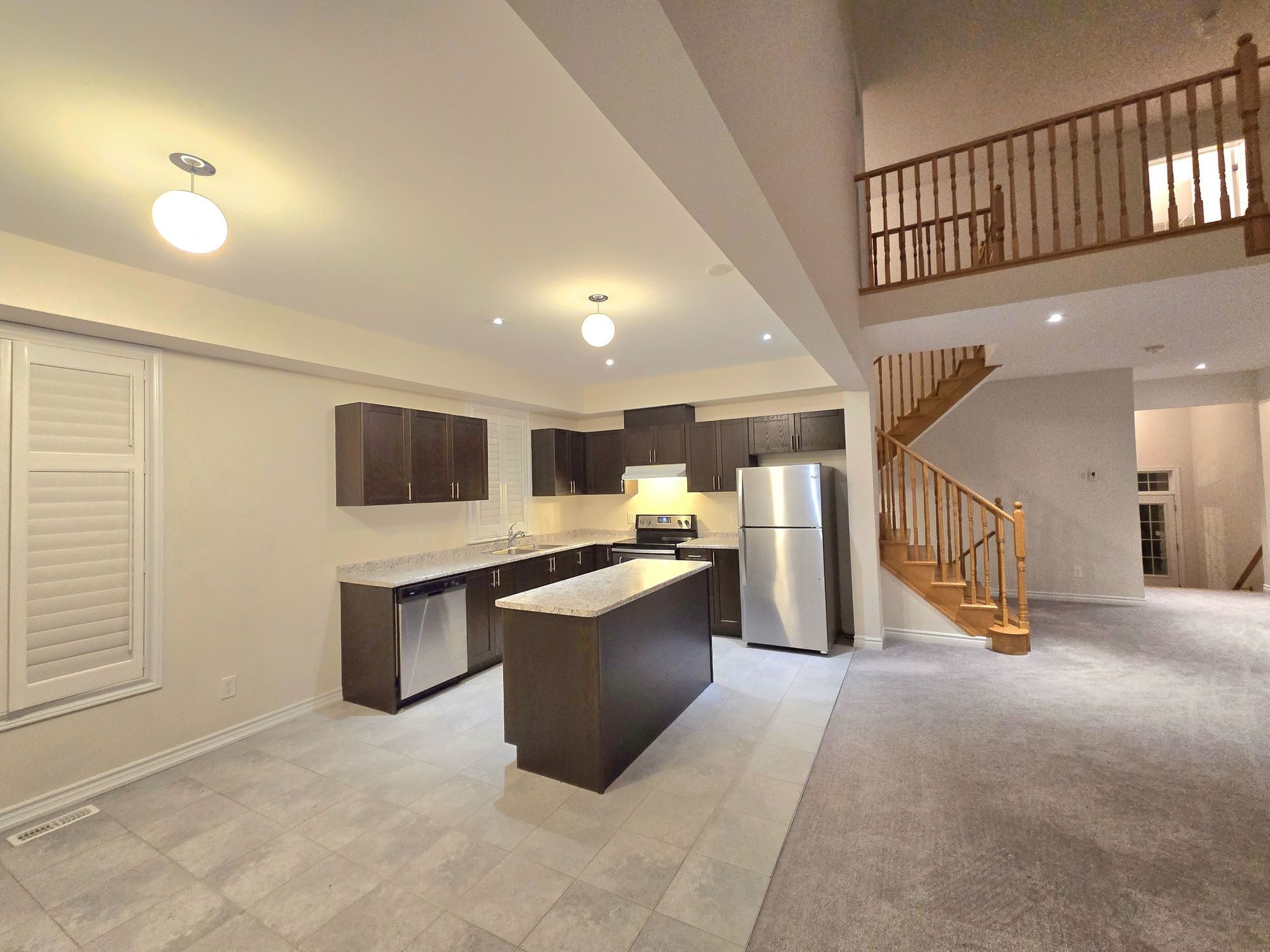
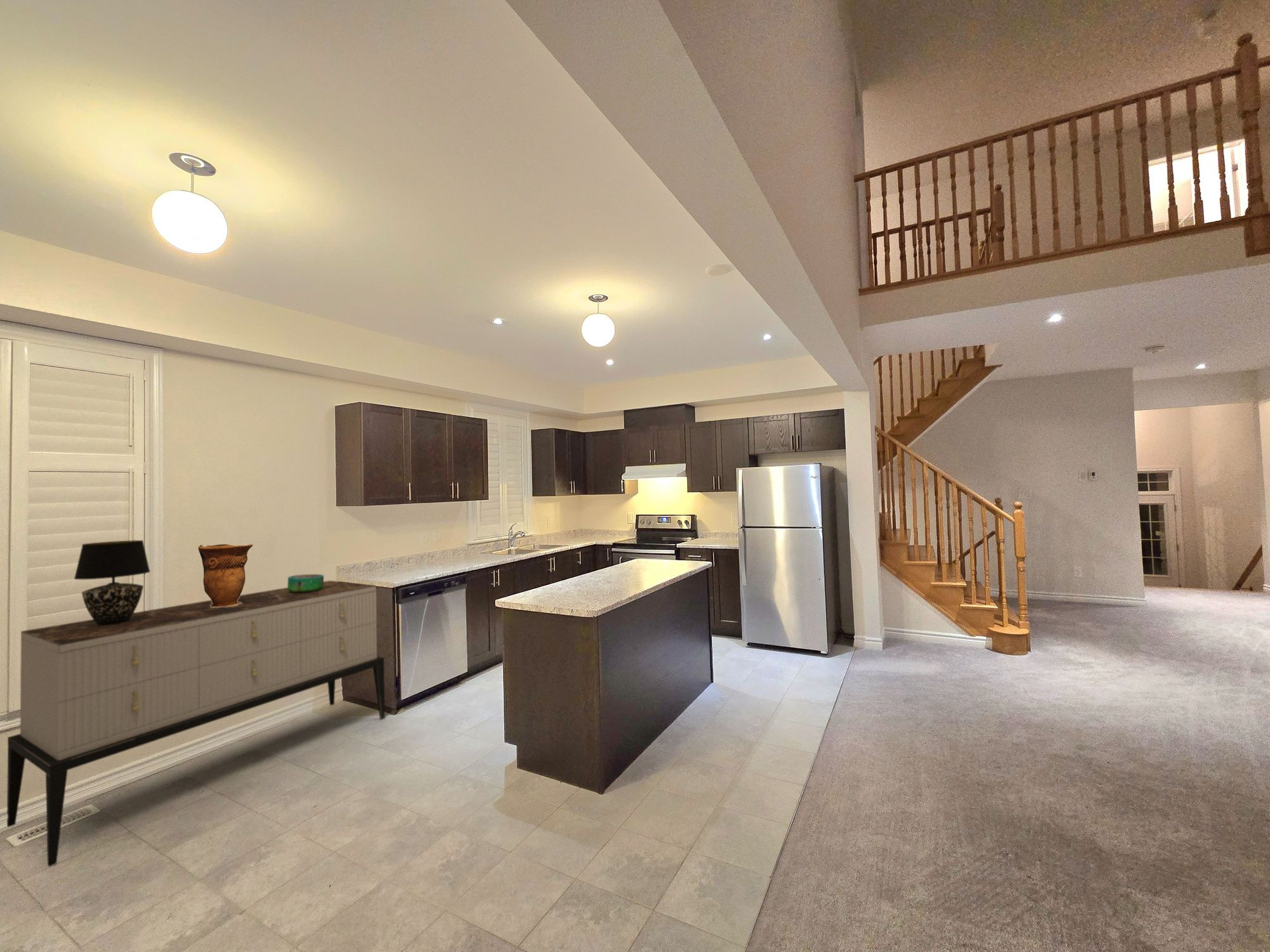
+ decorative vase (225, 574)
+ decorative bowl (305, 583)
+ table lamp (113, 582)
+ sideboard (229, 683)
